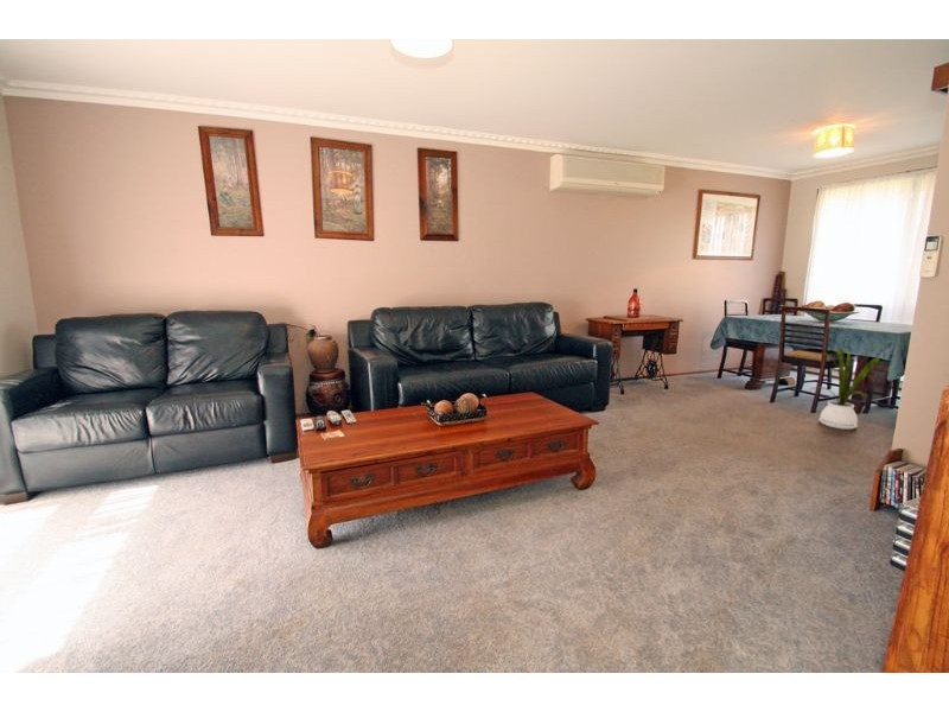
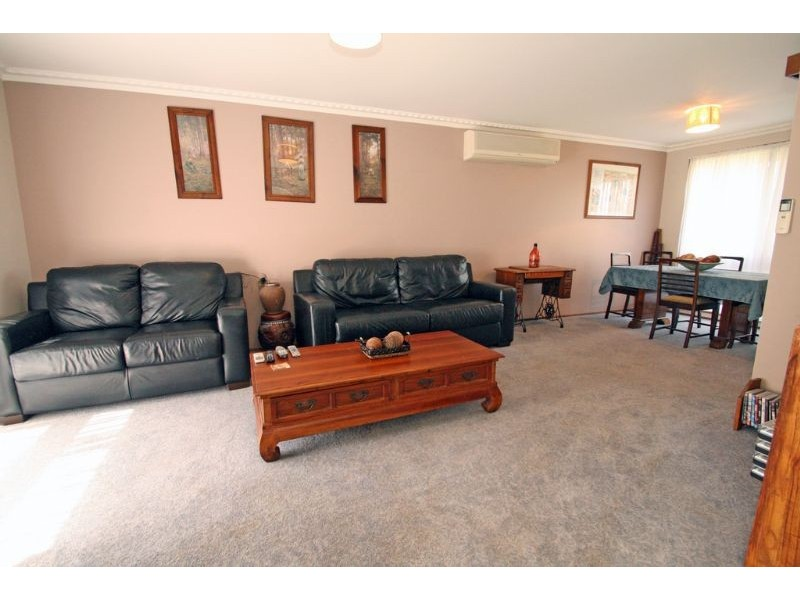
- house plant (848, 382)
